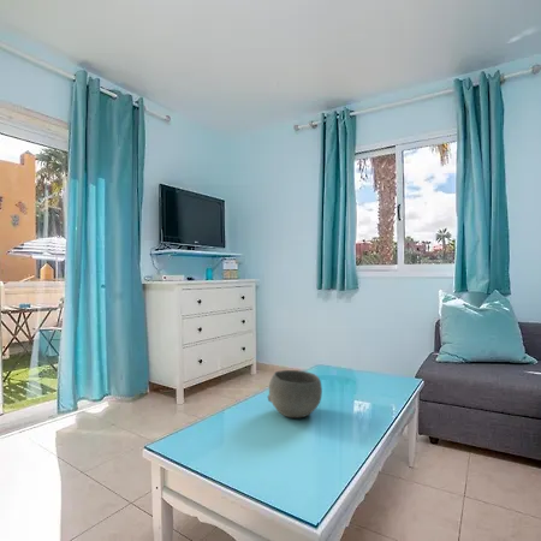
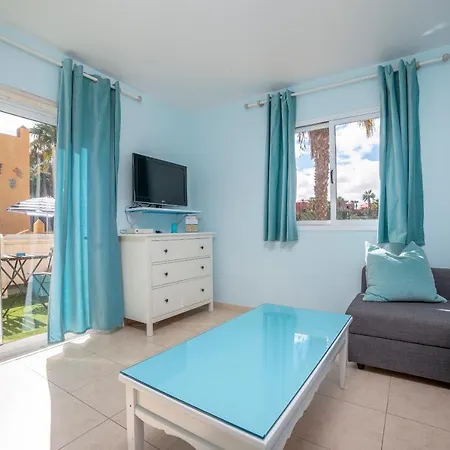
- bowl (295, 393)
